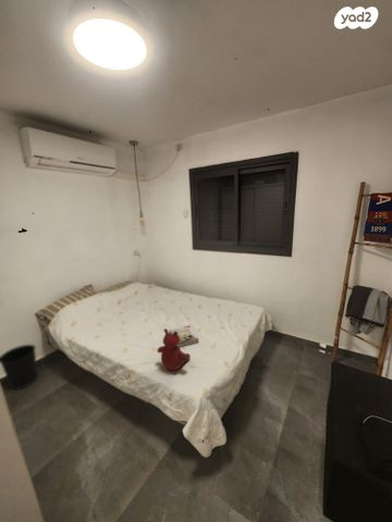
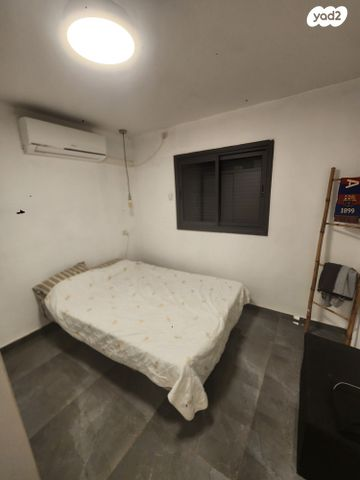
- teddy bear (174, 345)
- book (183, 335)
- wastebasket (21, 366)
